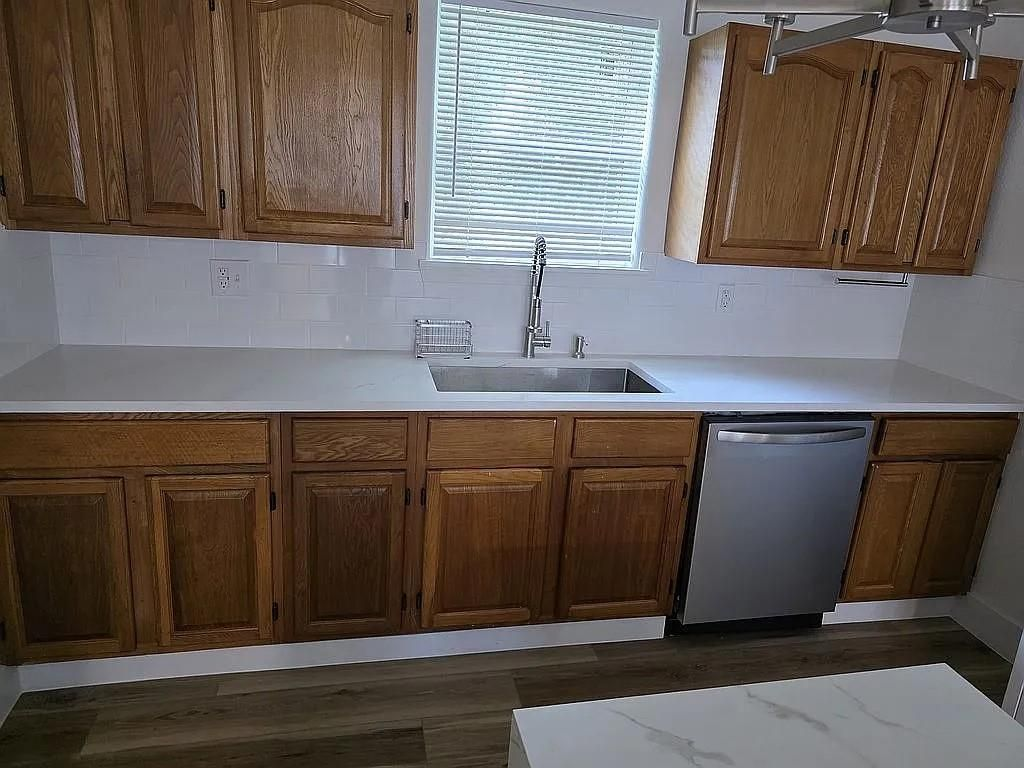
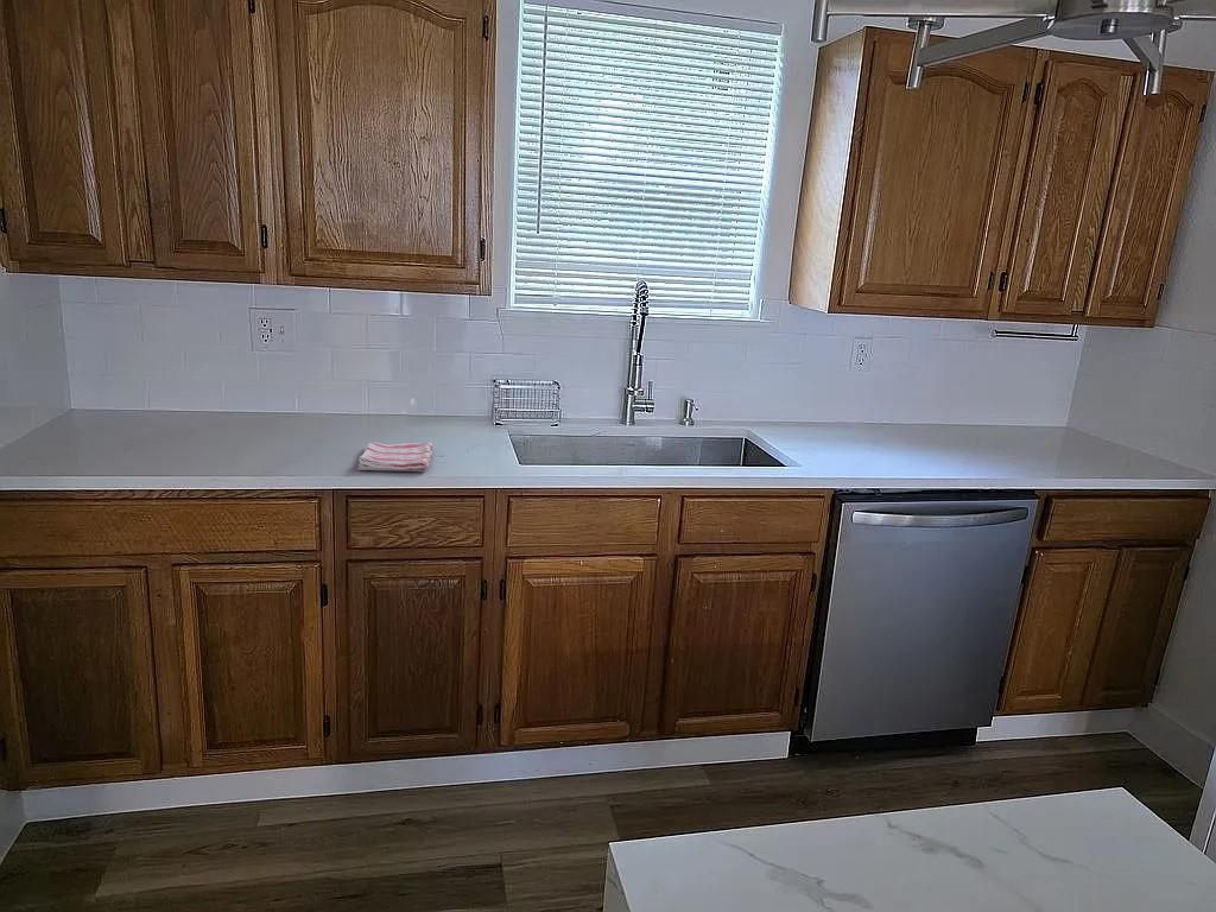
+ dish towel (397, 454)
